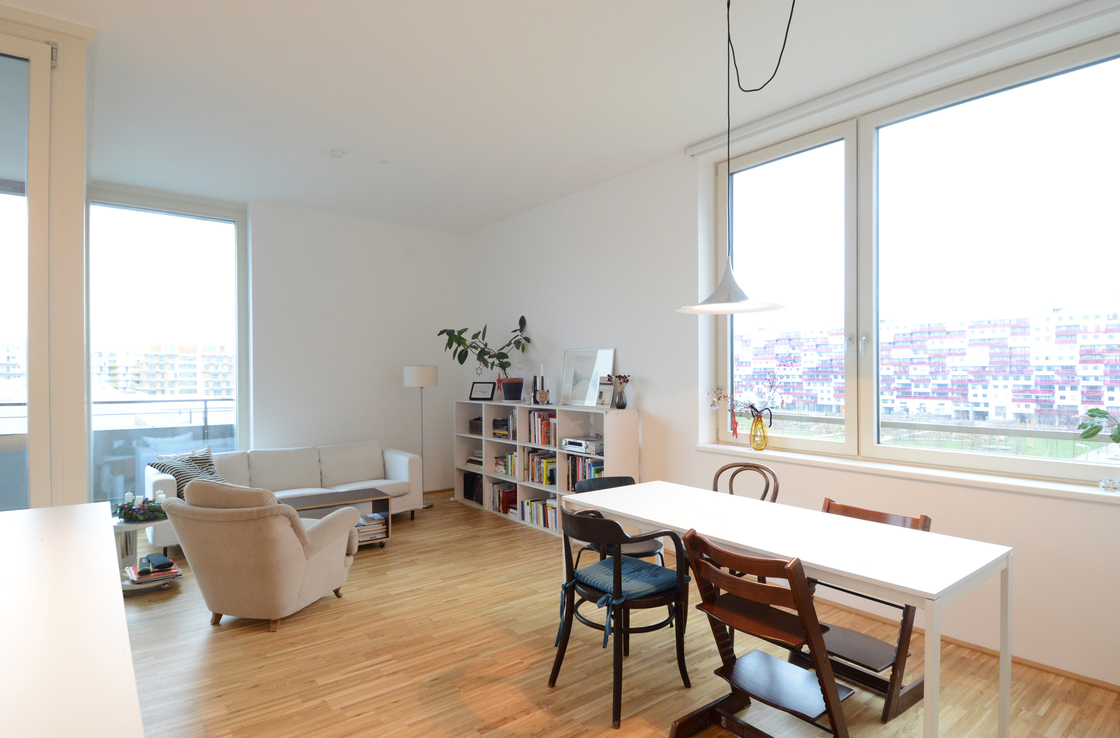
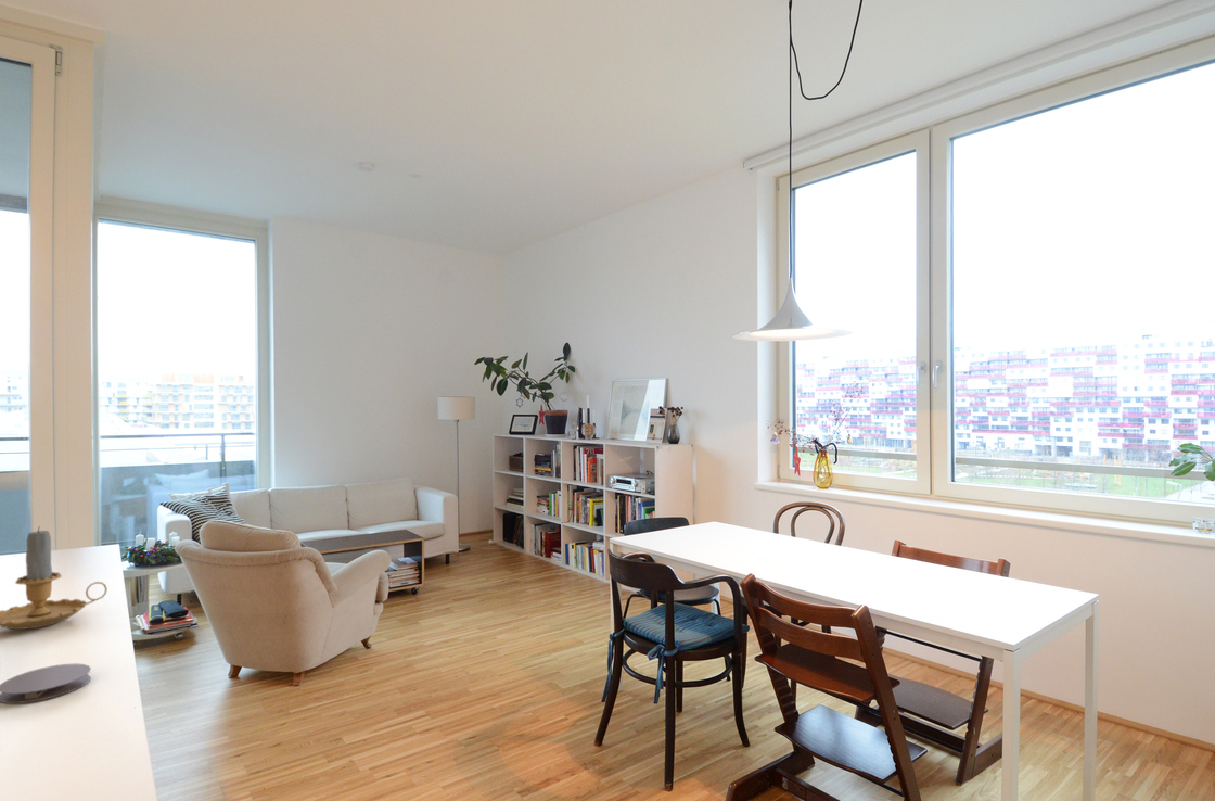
+ coaster (46, 682)
+ candle (50, 572)
